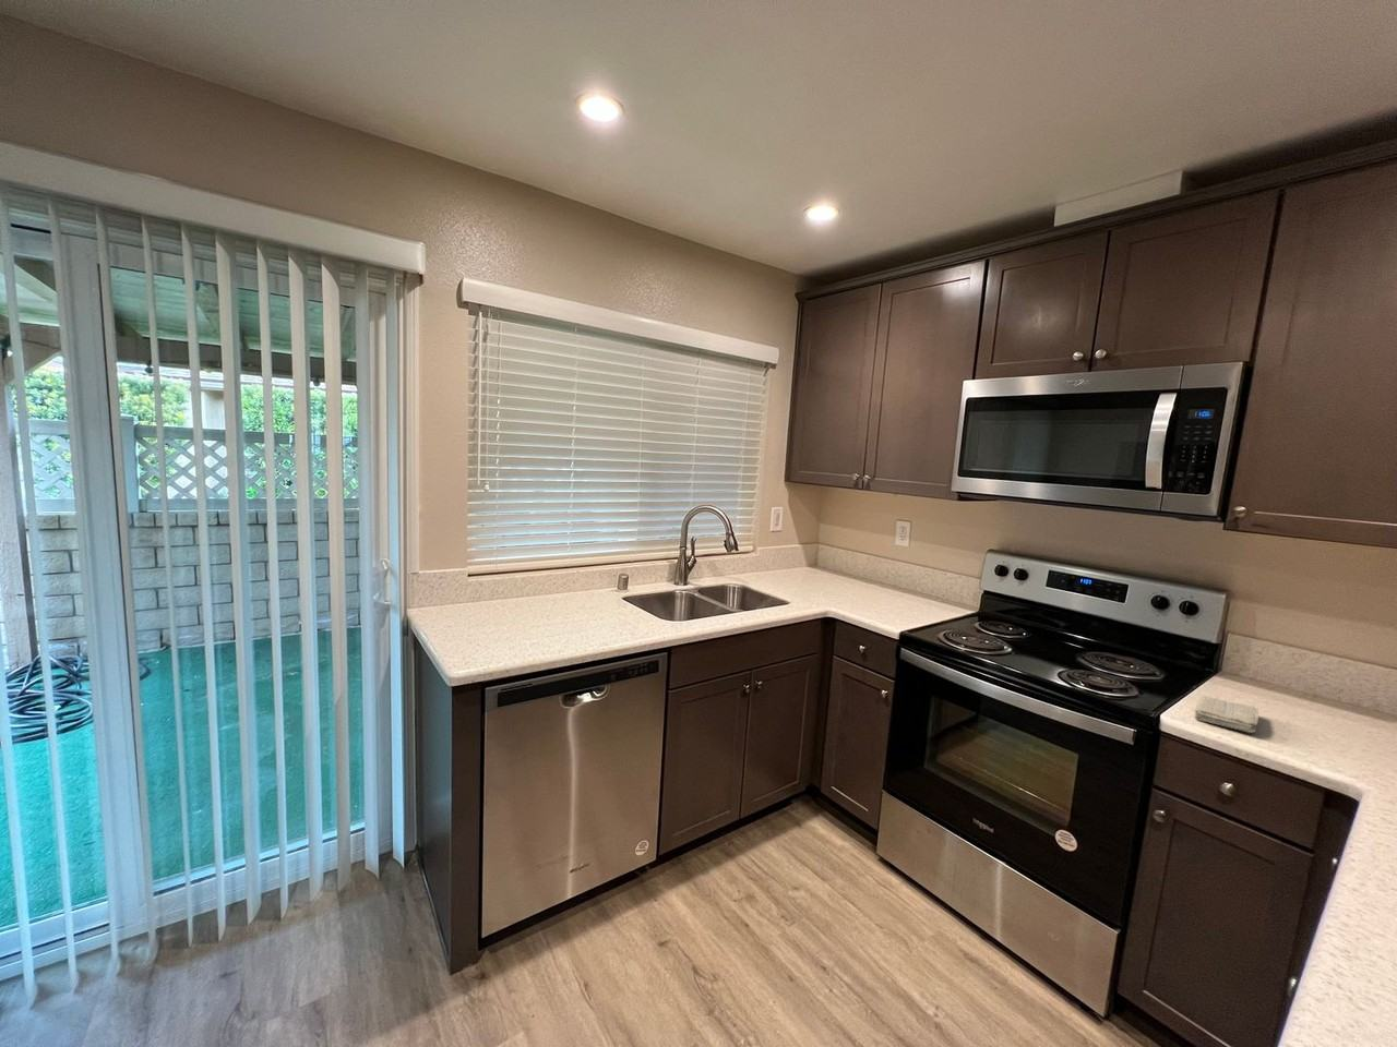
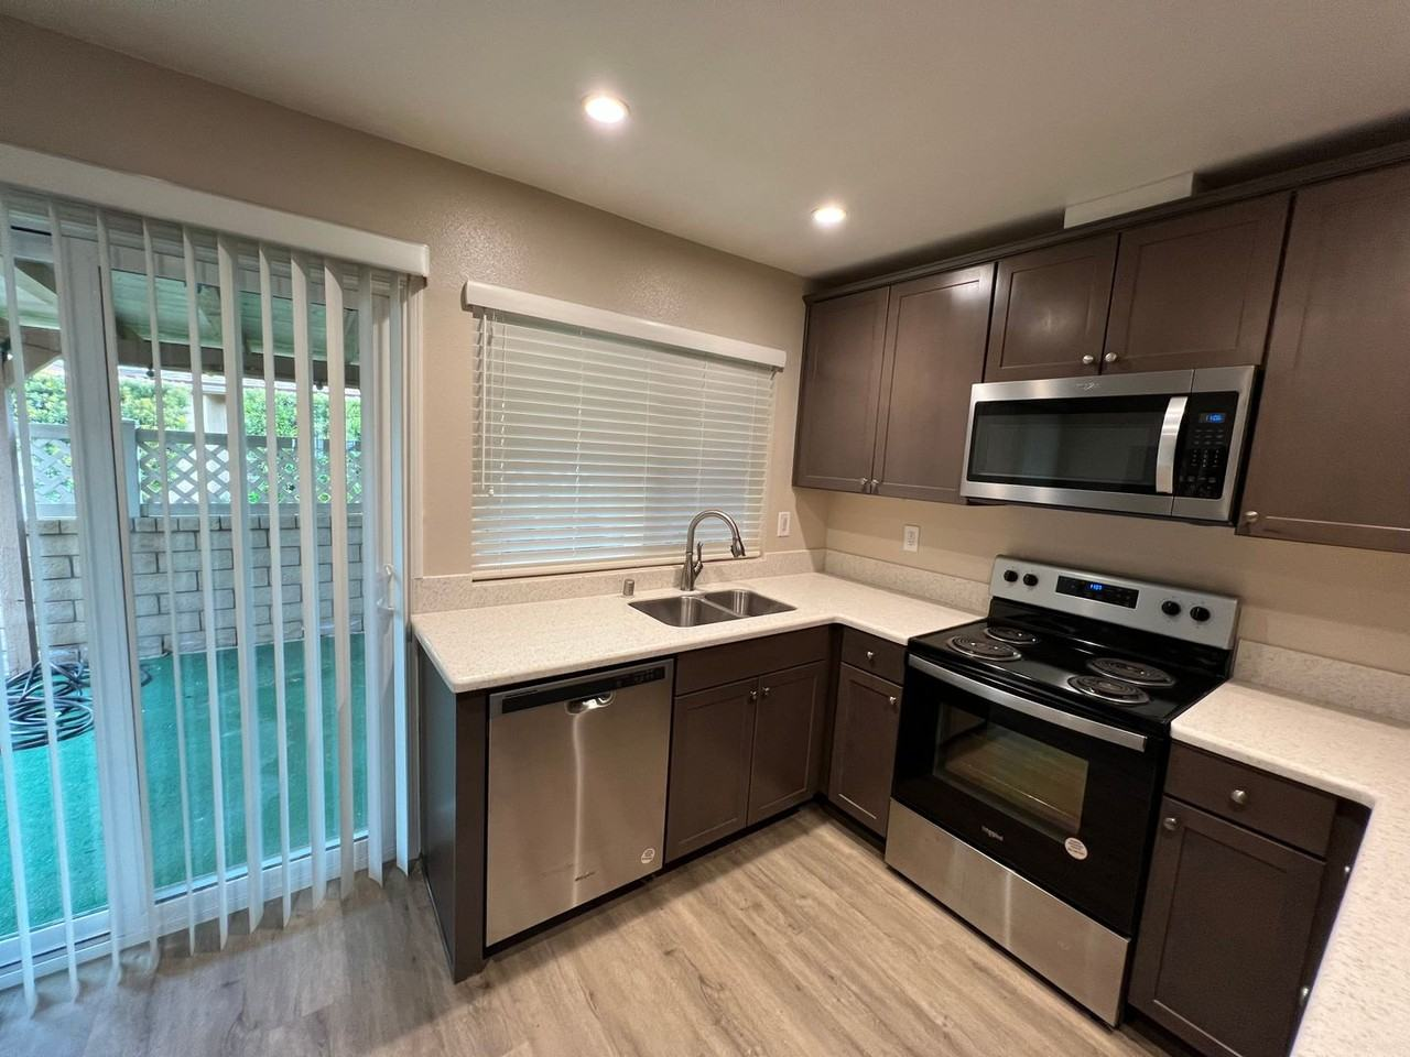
- washcloth (1225, 712)
